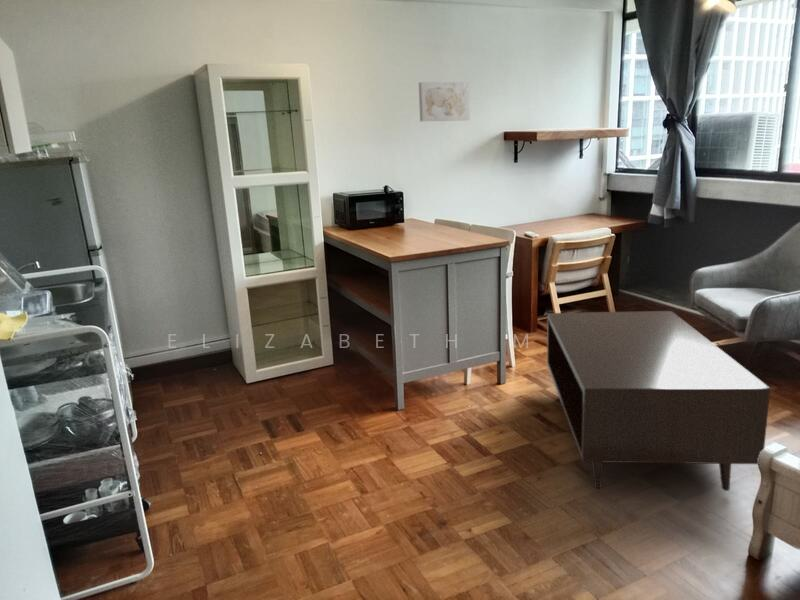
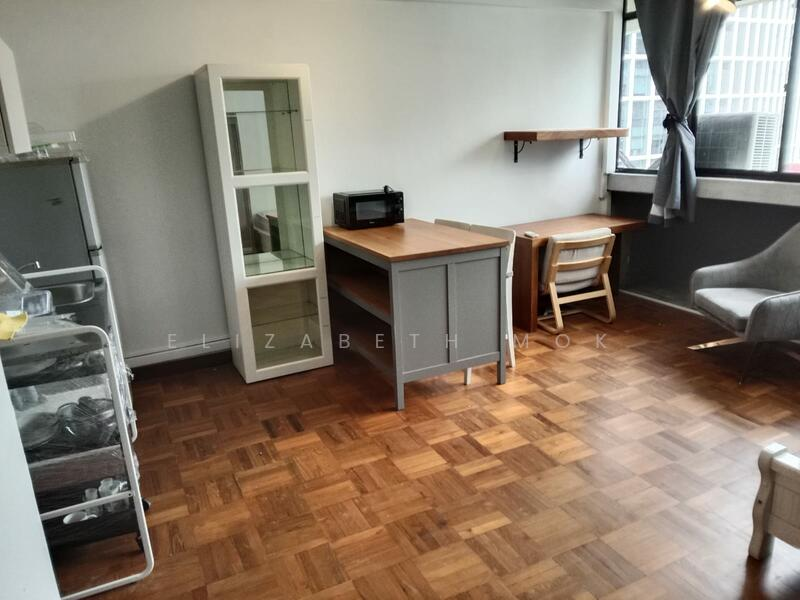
- wall art (444, 101)
- coffee table (633, 390)
